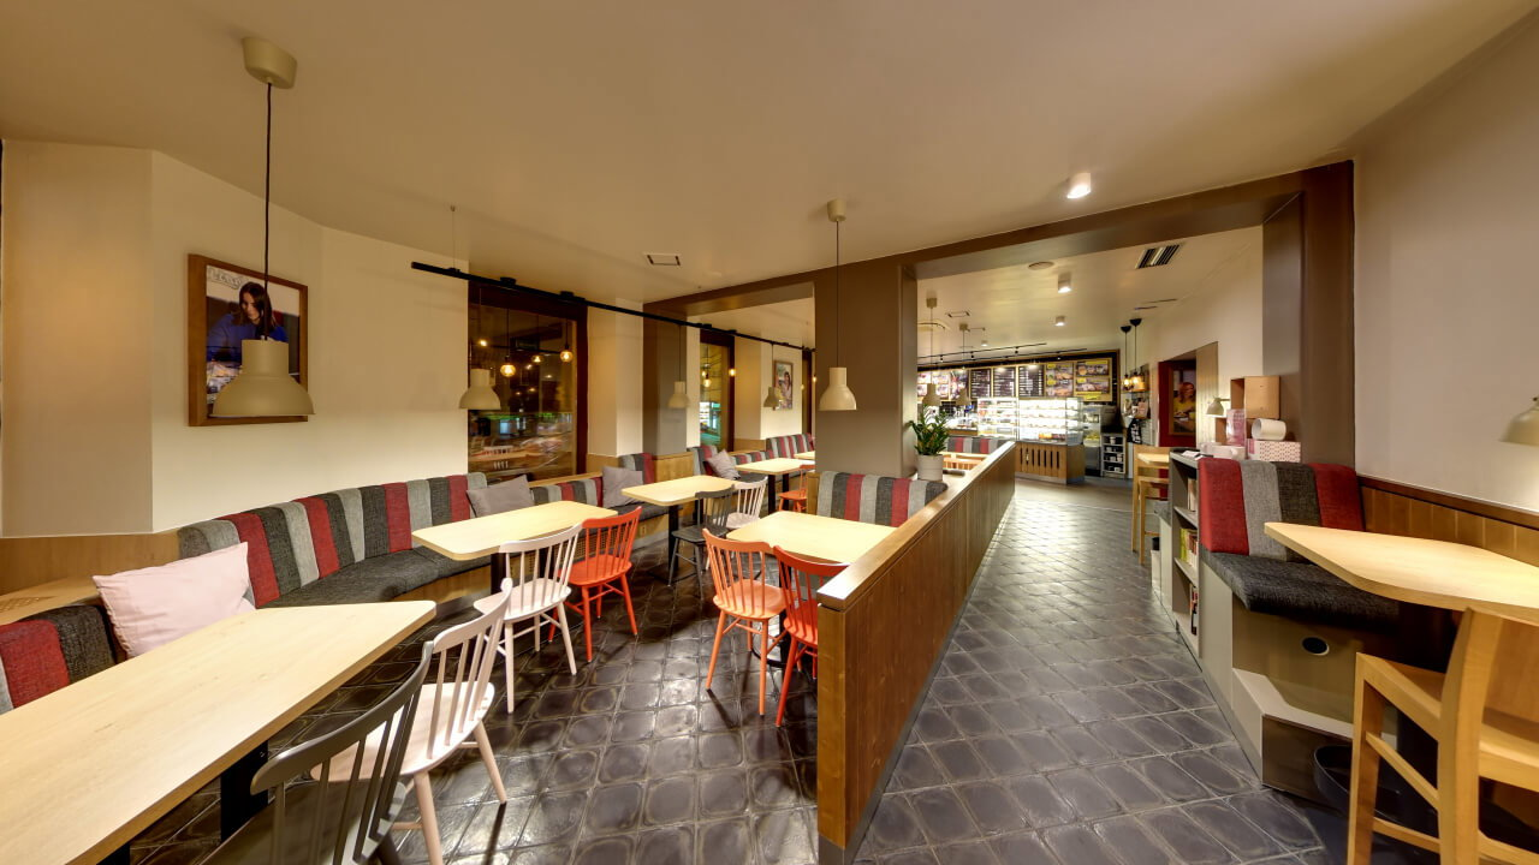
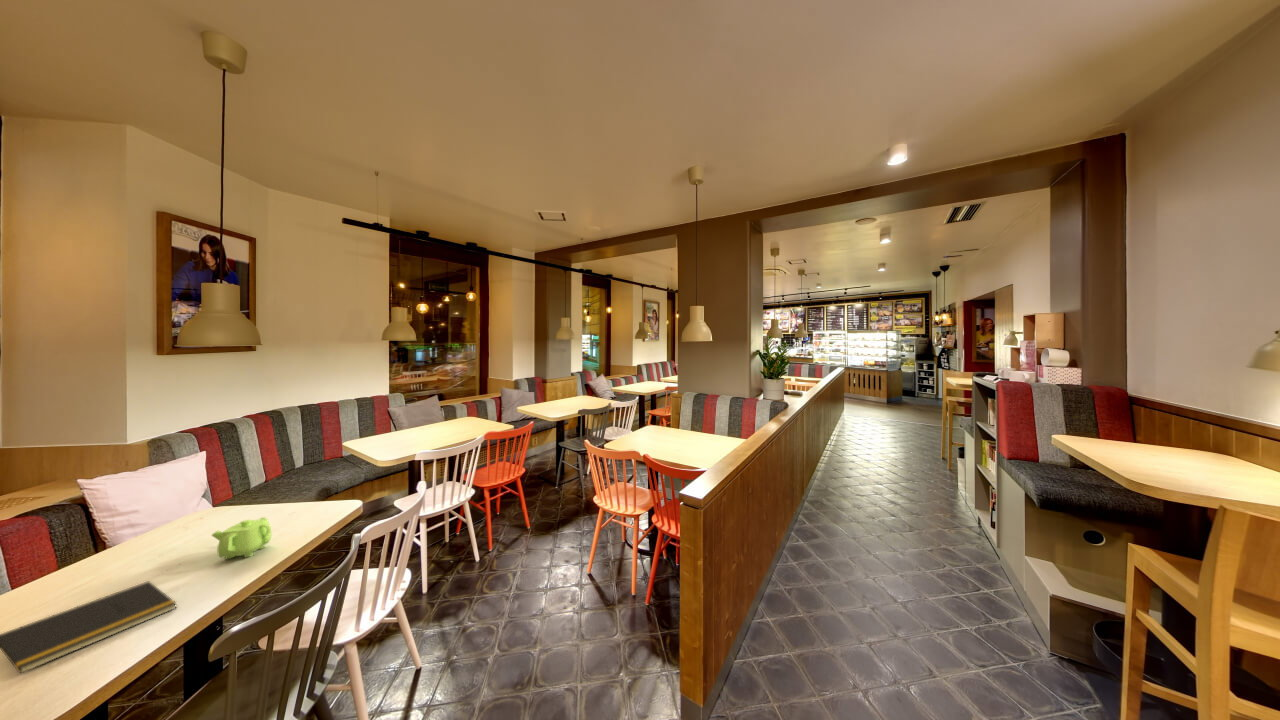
+ notepad (93, 620)
+ teapot (242, 536)
